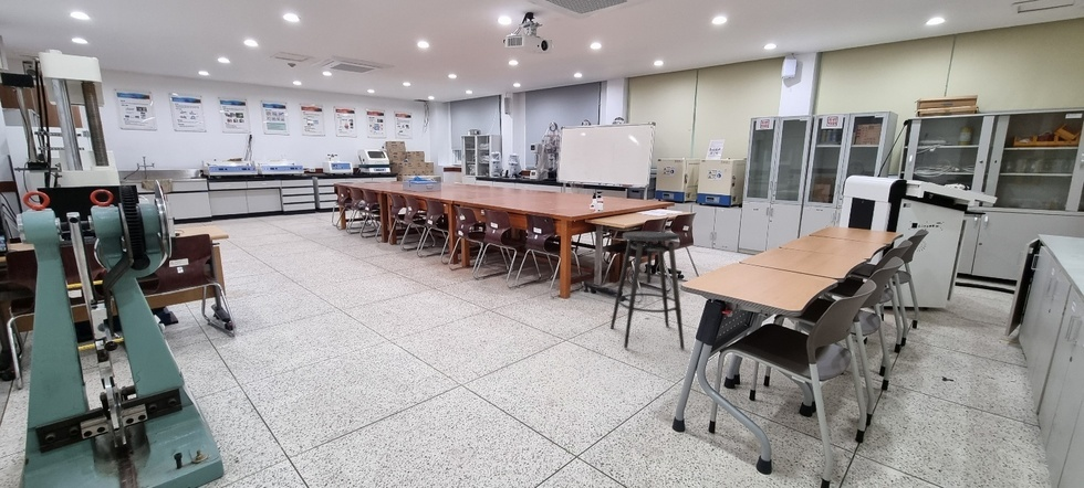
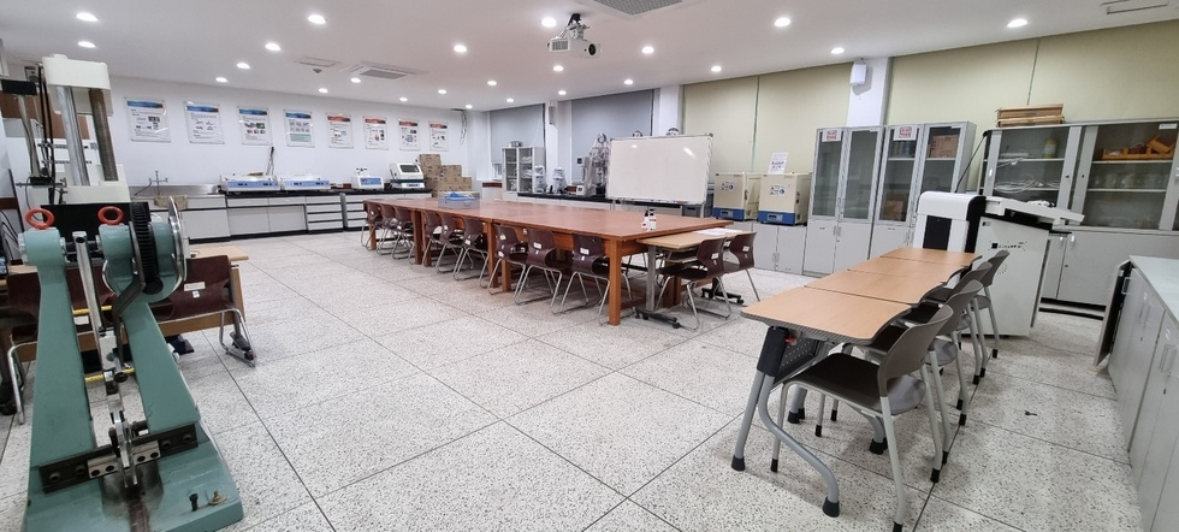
- stool (649, 283)
